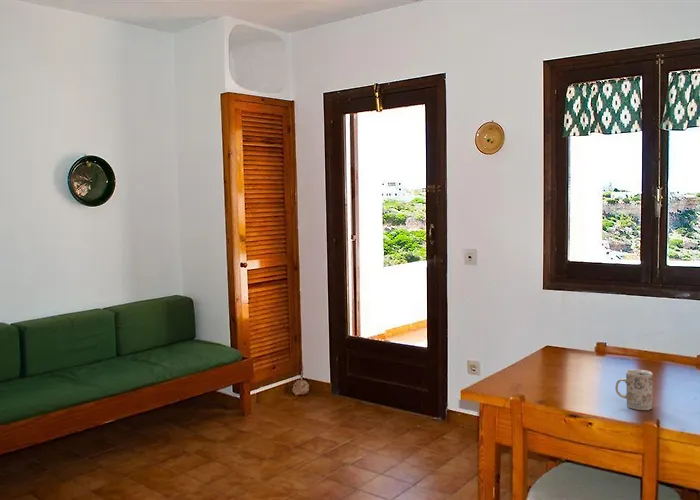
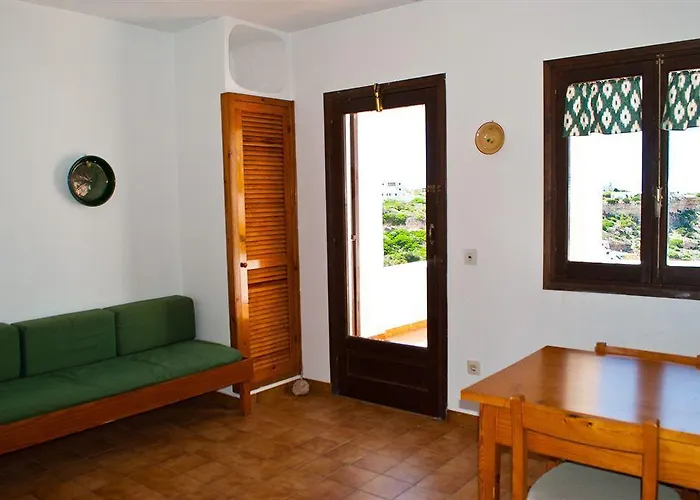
- mug (635, 388)
